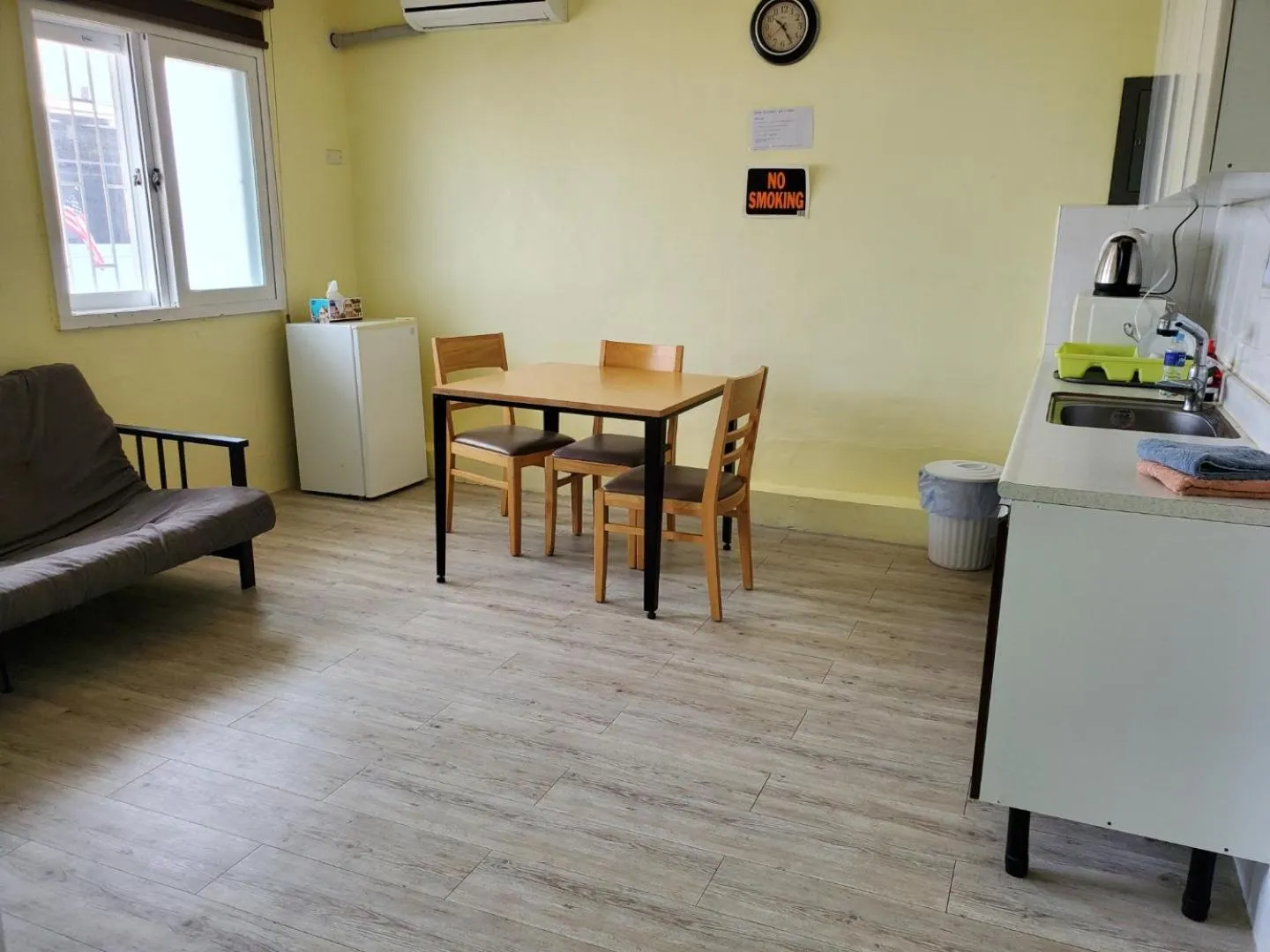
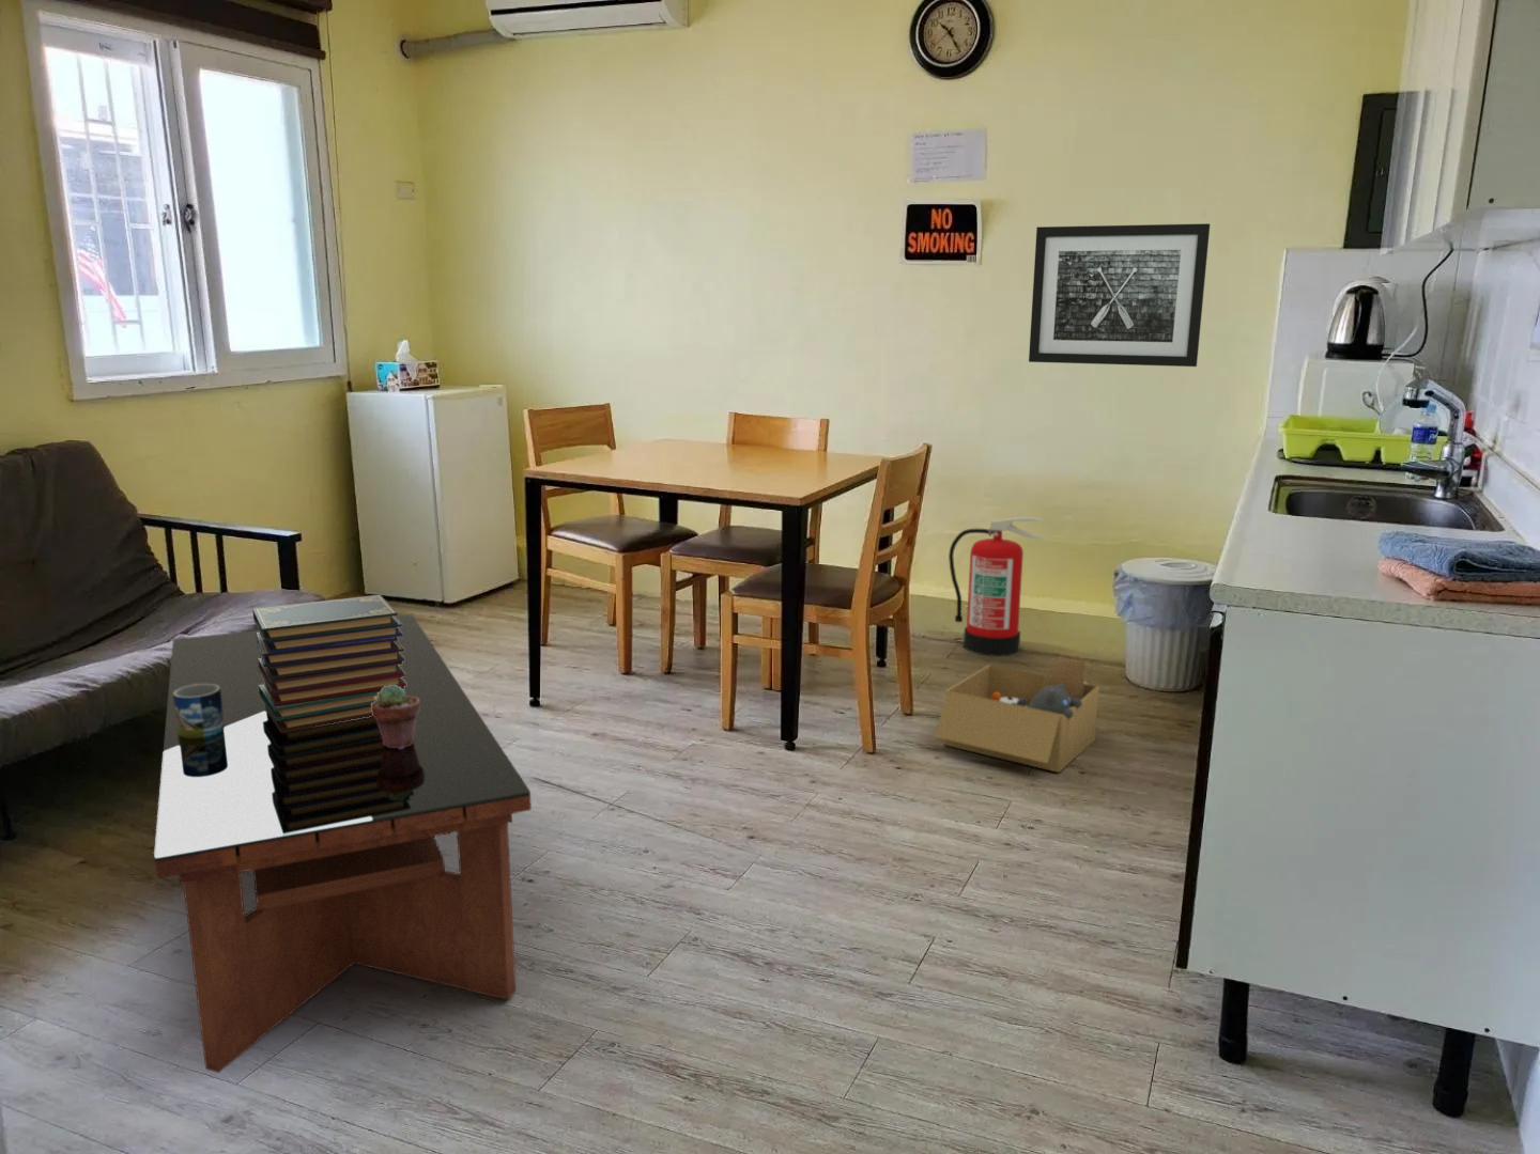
+ fire extinguisher (996, 582)
+ potted succulent (395, 713)
+ mug (198, 707)
+ wall art (1116, 295)
+ cardboard box (1023, 703)
+ coffee table (327, 792)
+ book stack (330, 659)
